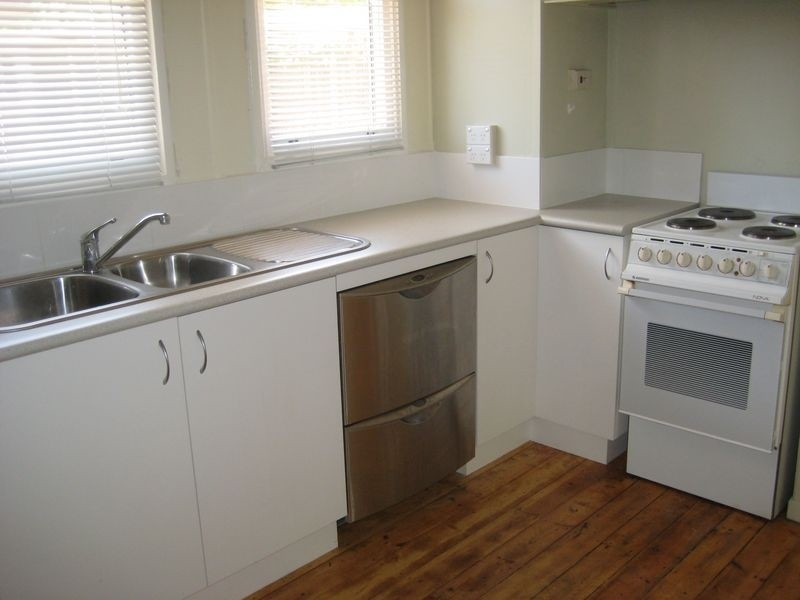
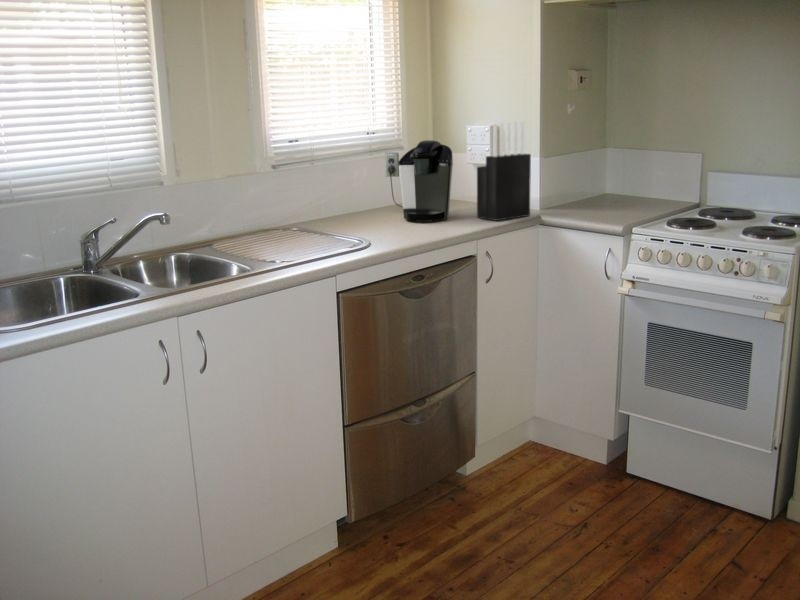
+ knife block (501, 170)
+ coffee maker (413, 179)
